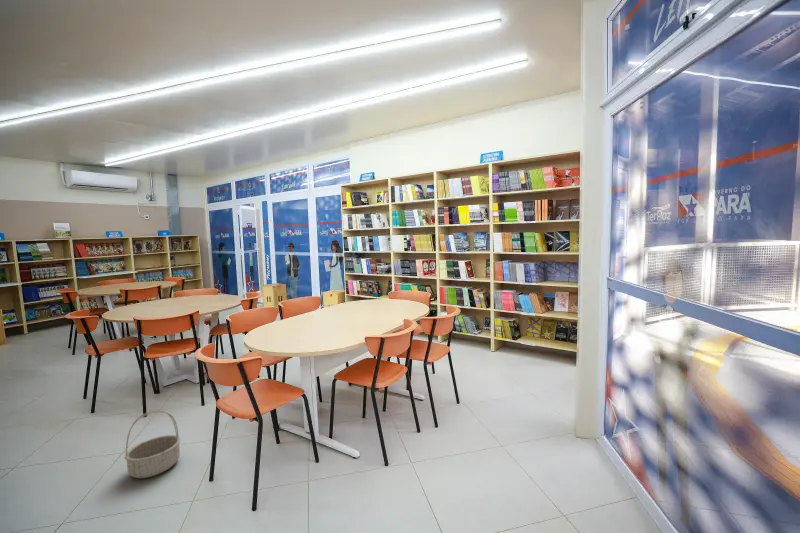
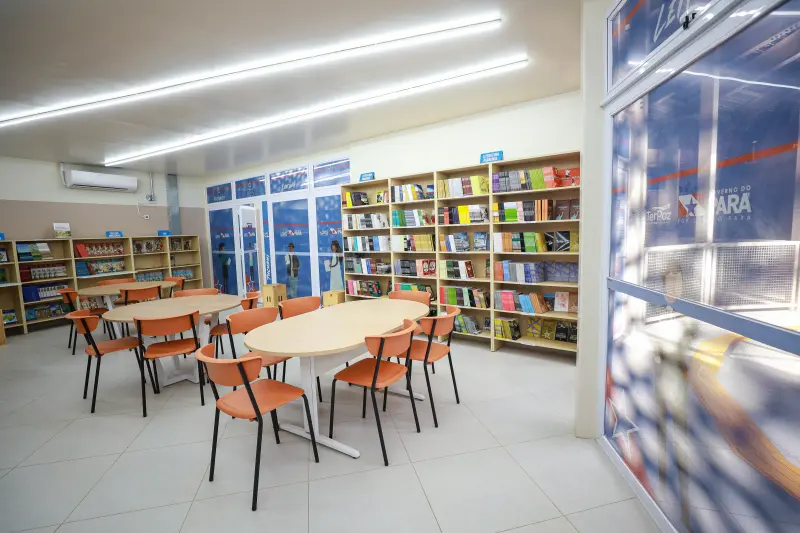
- basket (152, 440)
